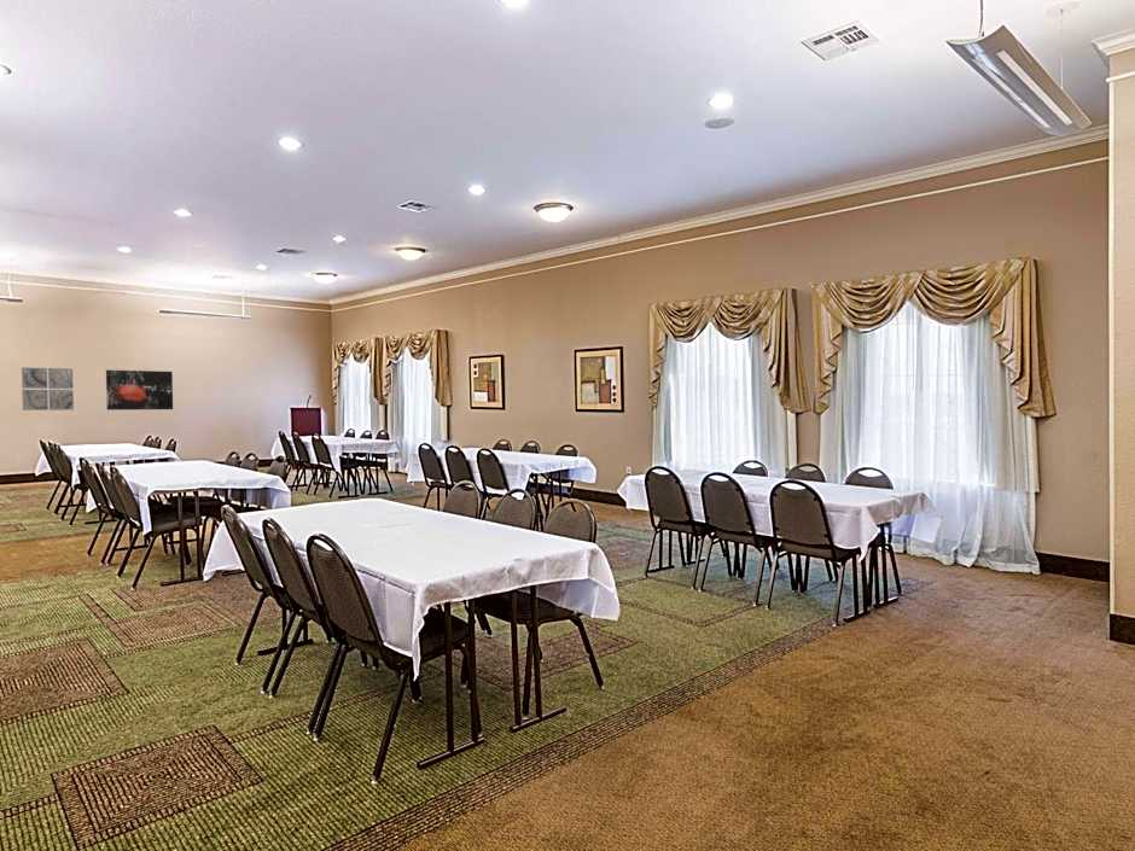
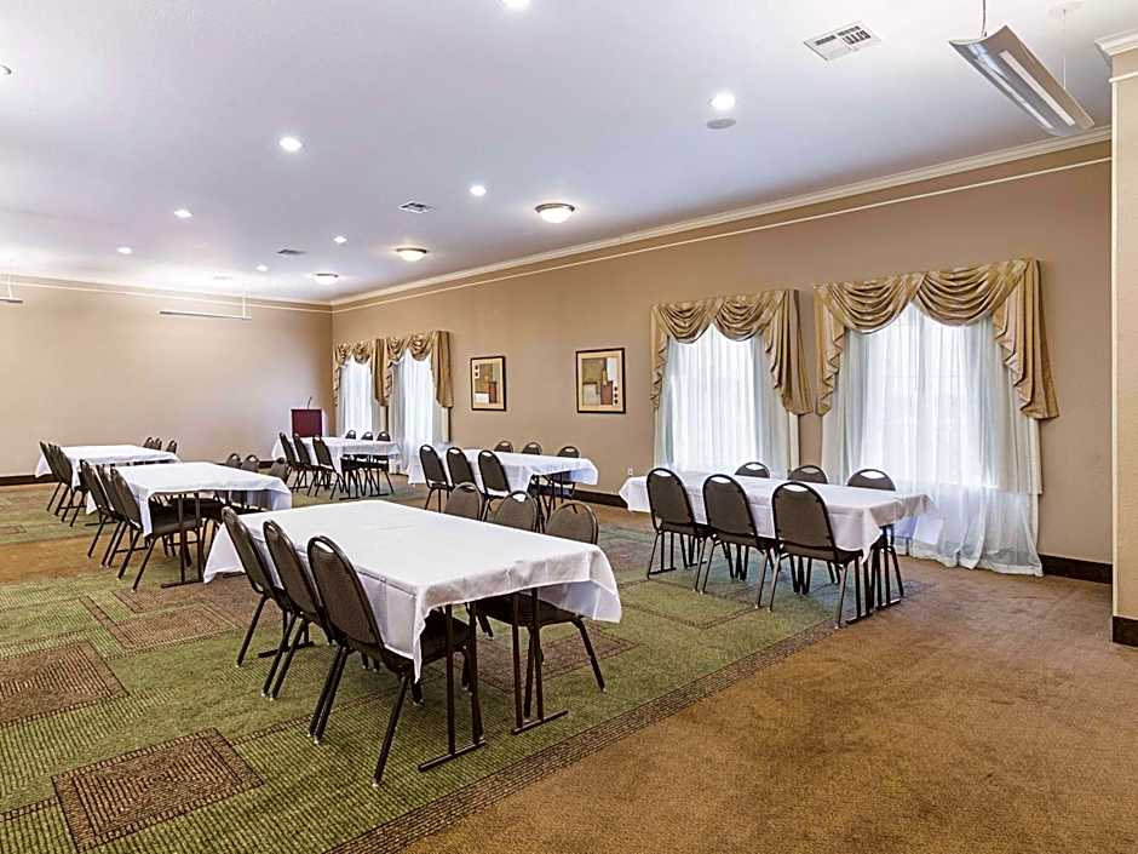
- wall art (140, 390)
- wall art (48, 387)
